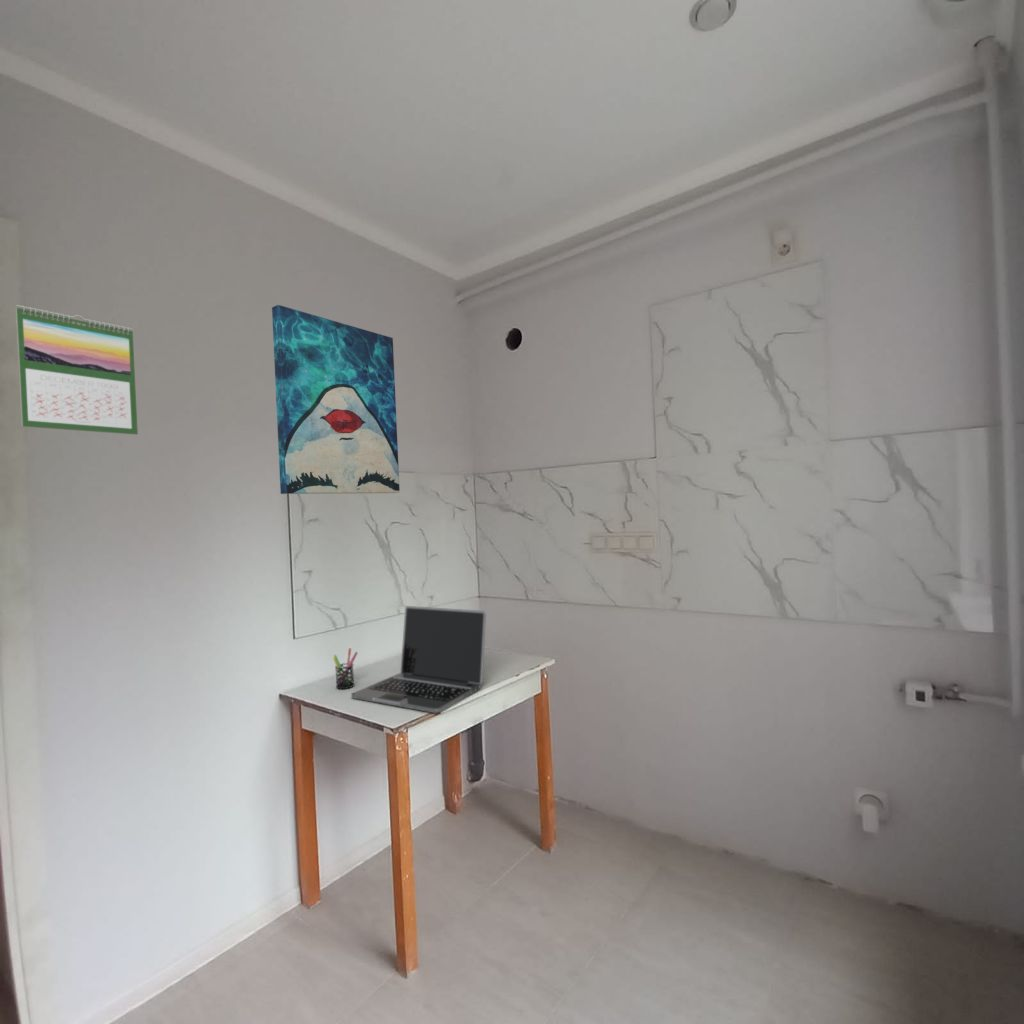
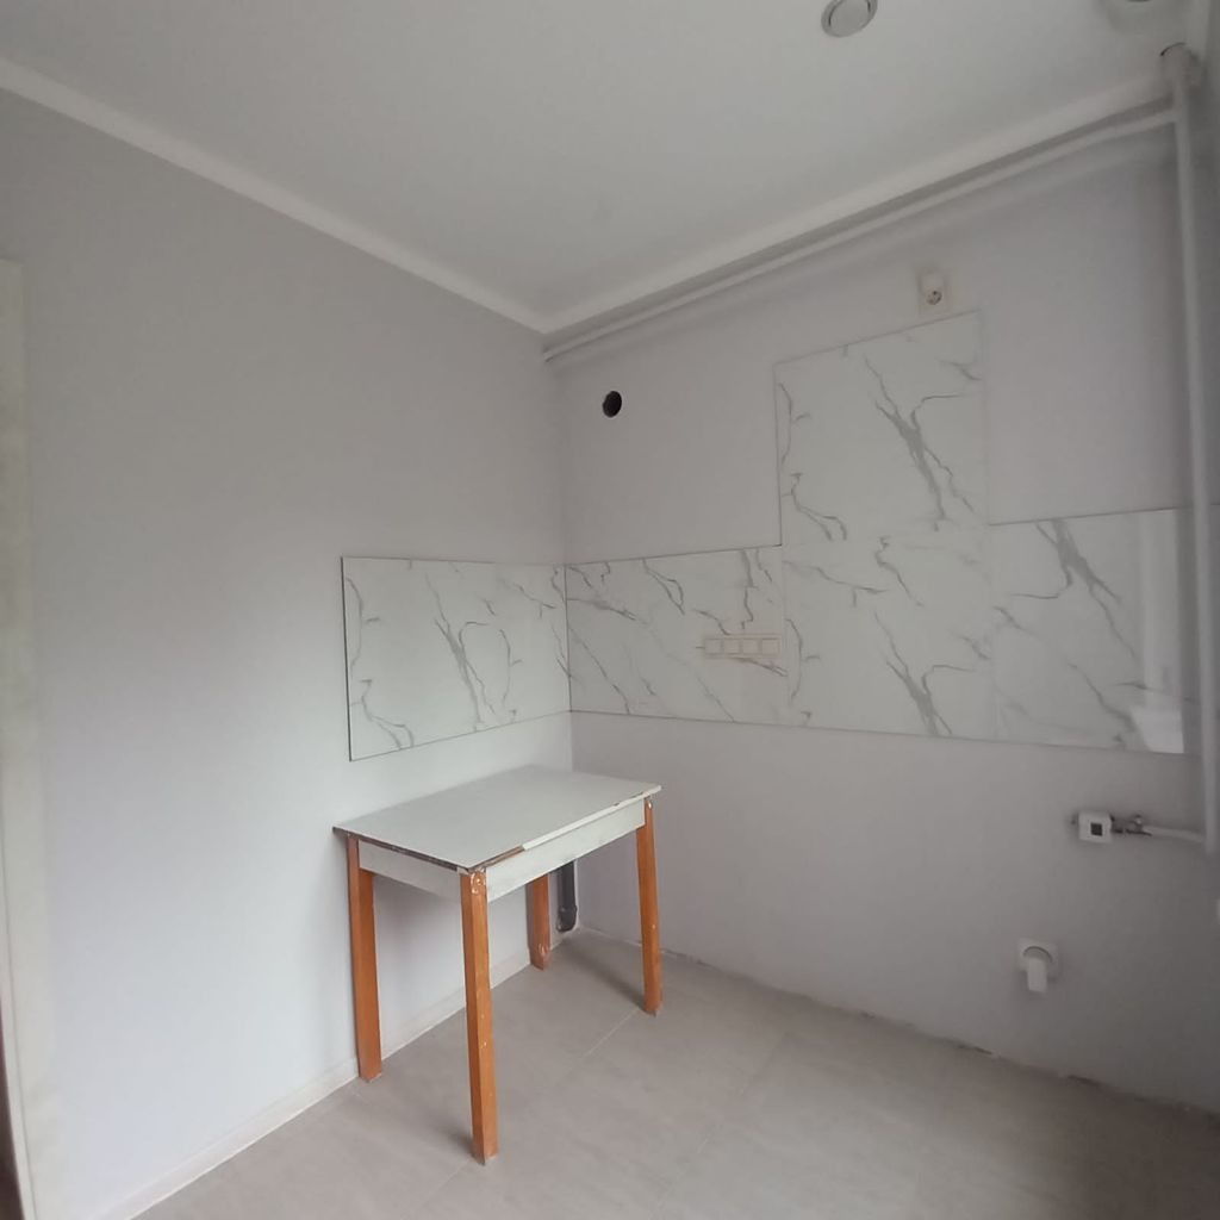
- laptop (419, 653)
- pen holder (343, 668)
- calendar (80, 373)
- wall art (341, 408)
